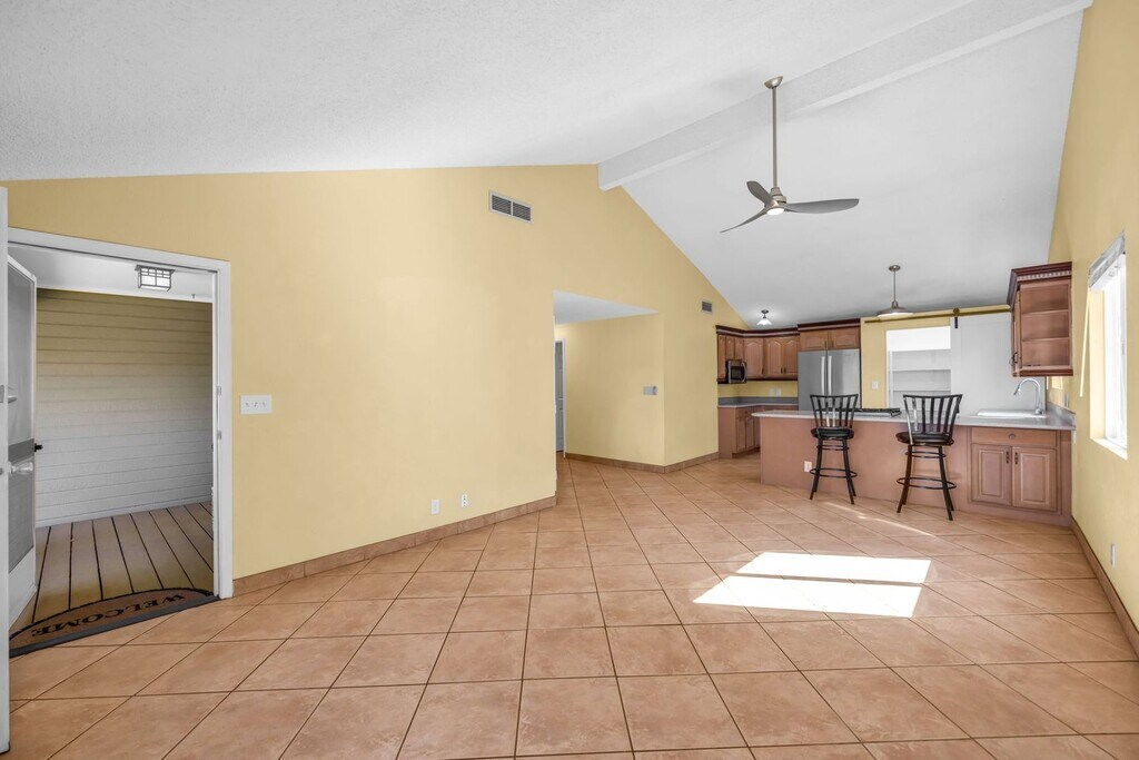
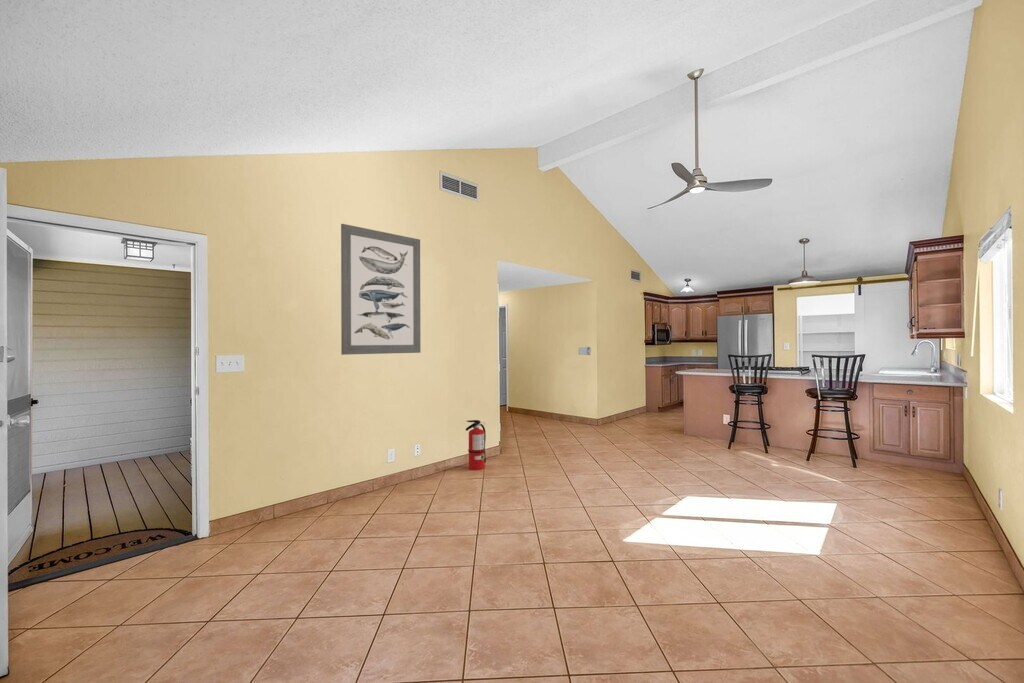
+ wall art (383, 292)
+ fire extinguisher (477, 443)
